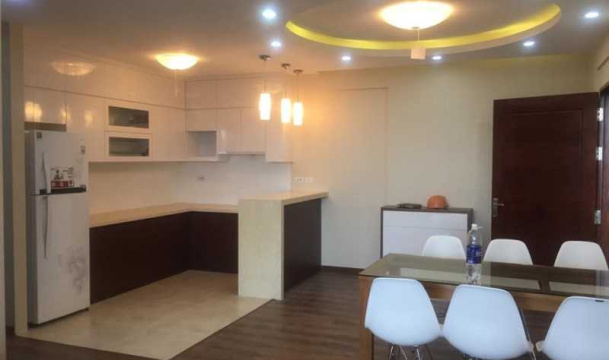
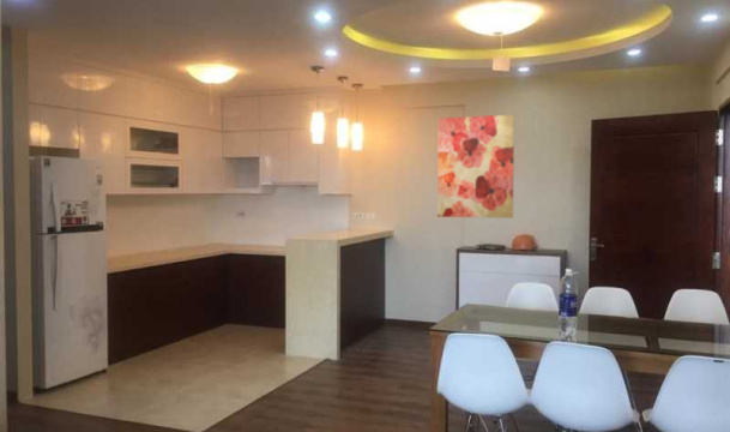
+ wall art (475, 167)
